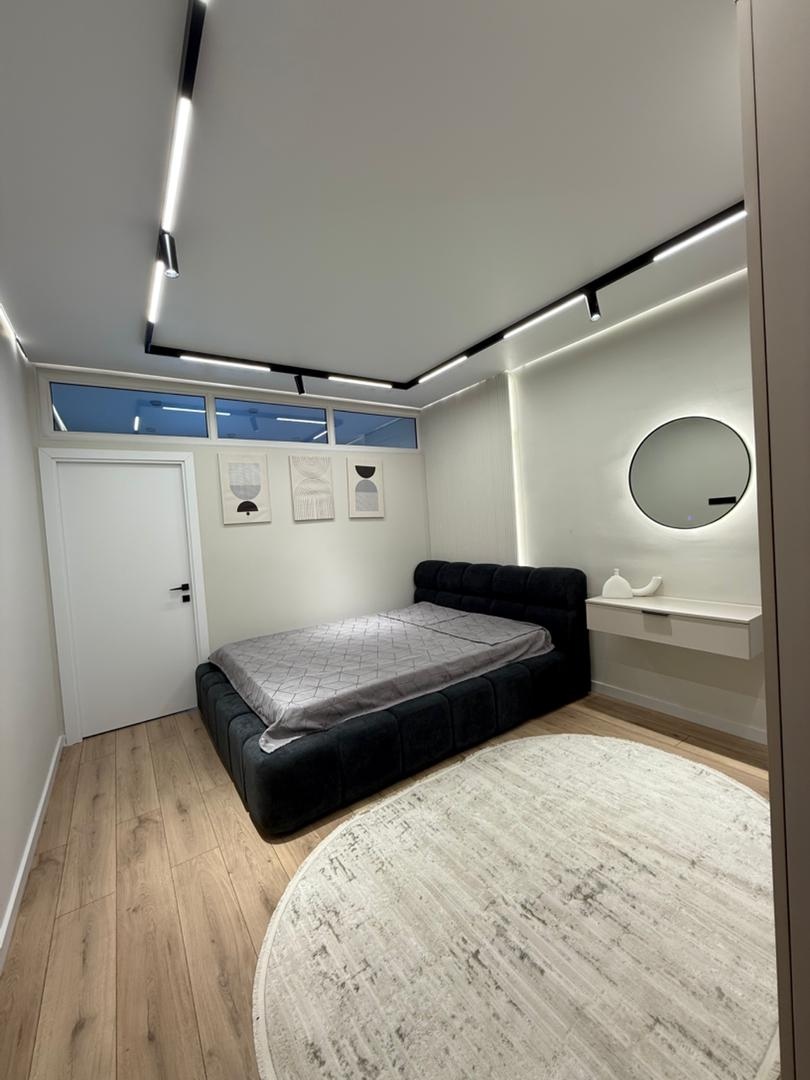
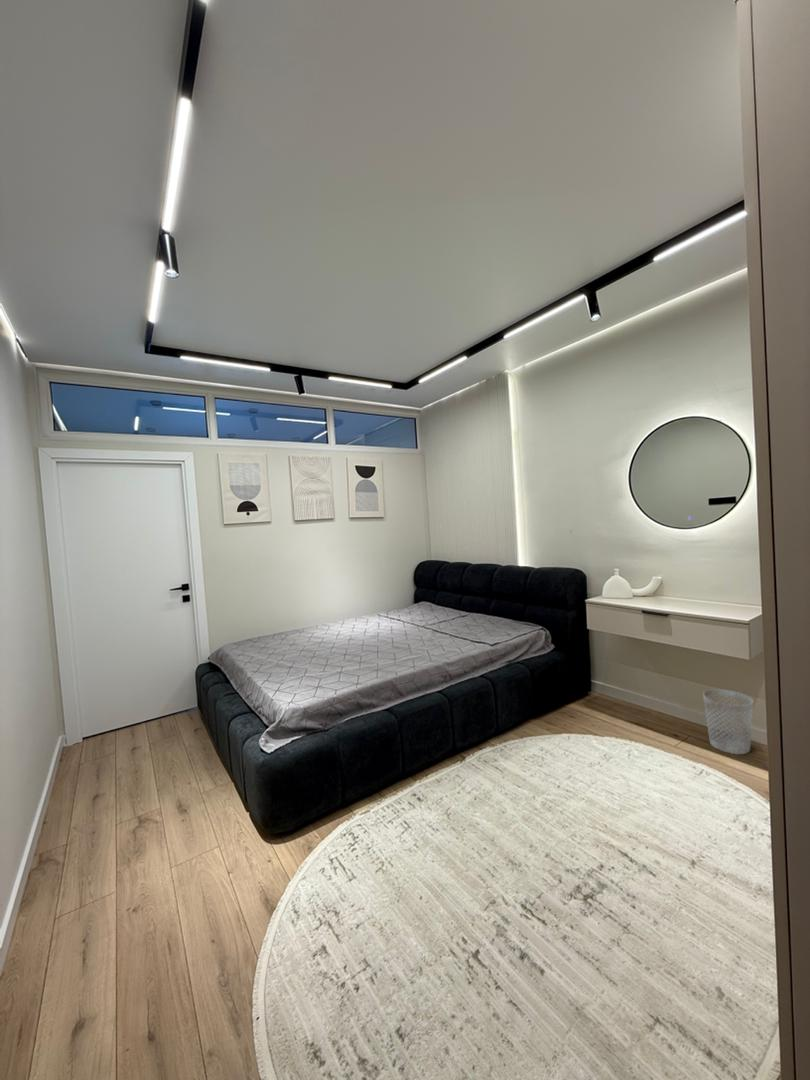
+ wastebasket (728, 721)
